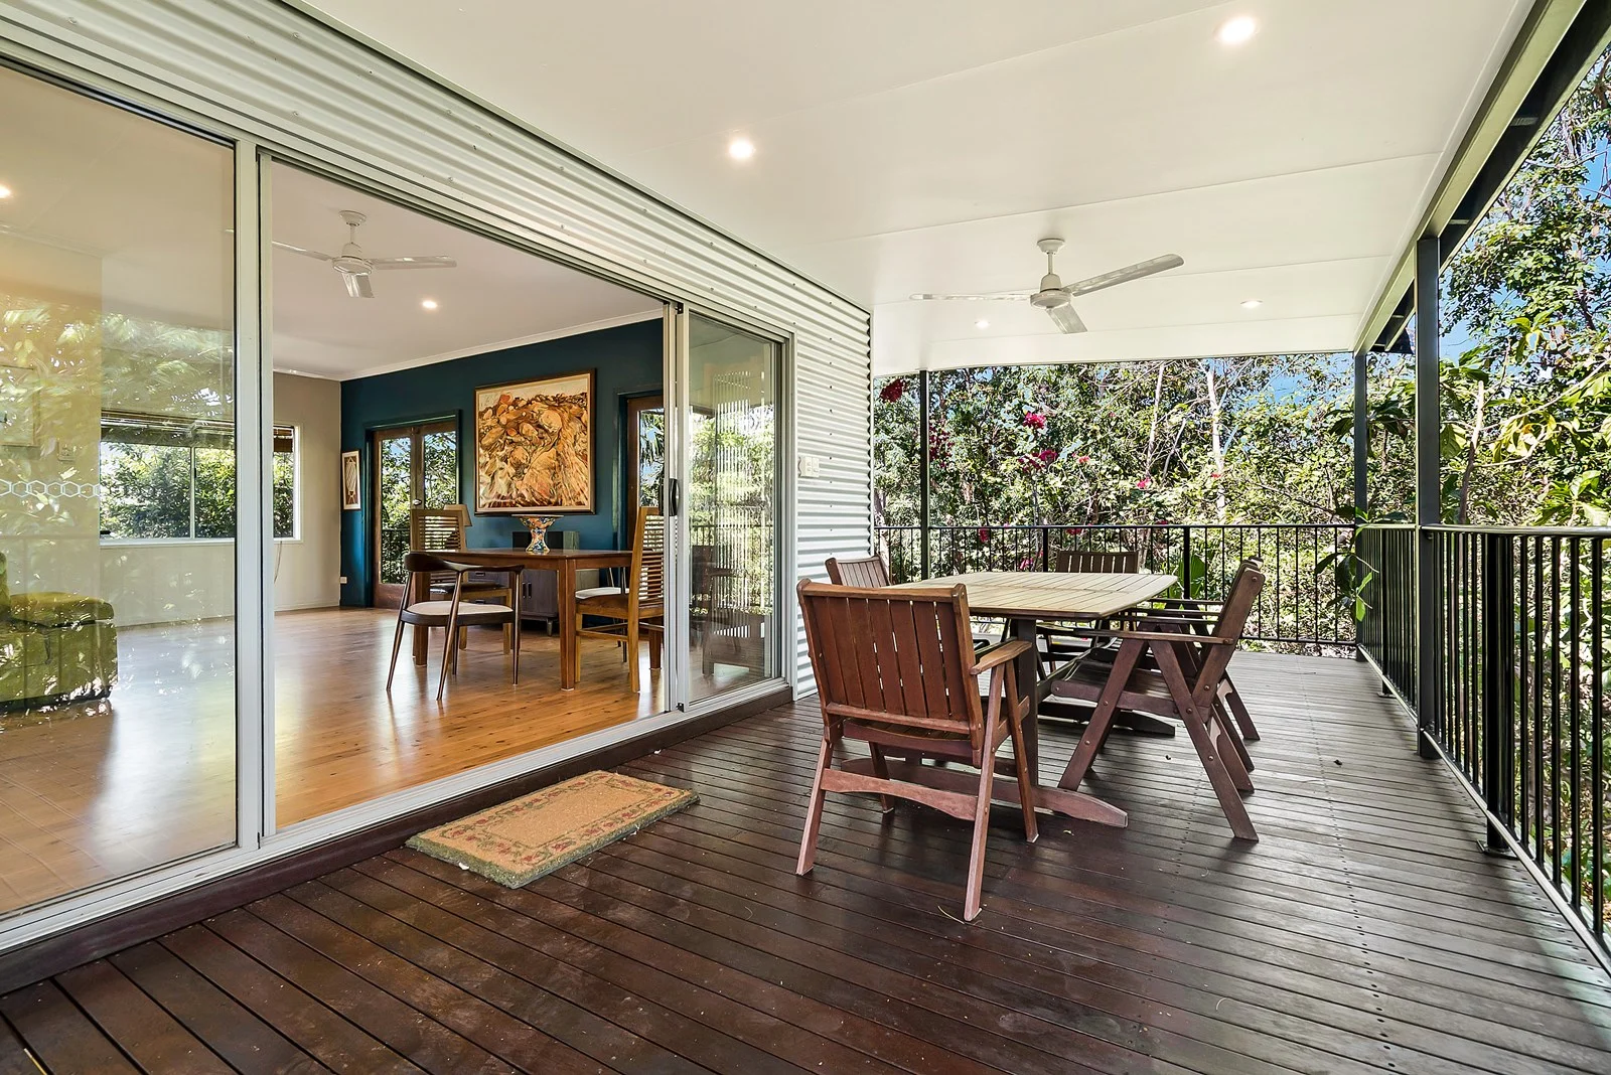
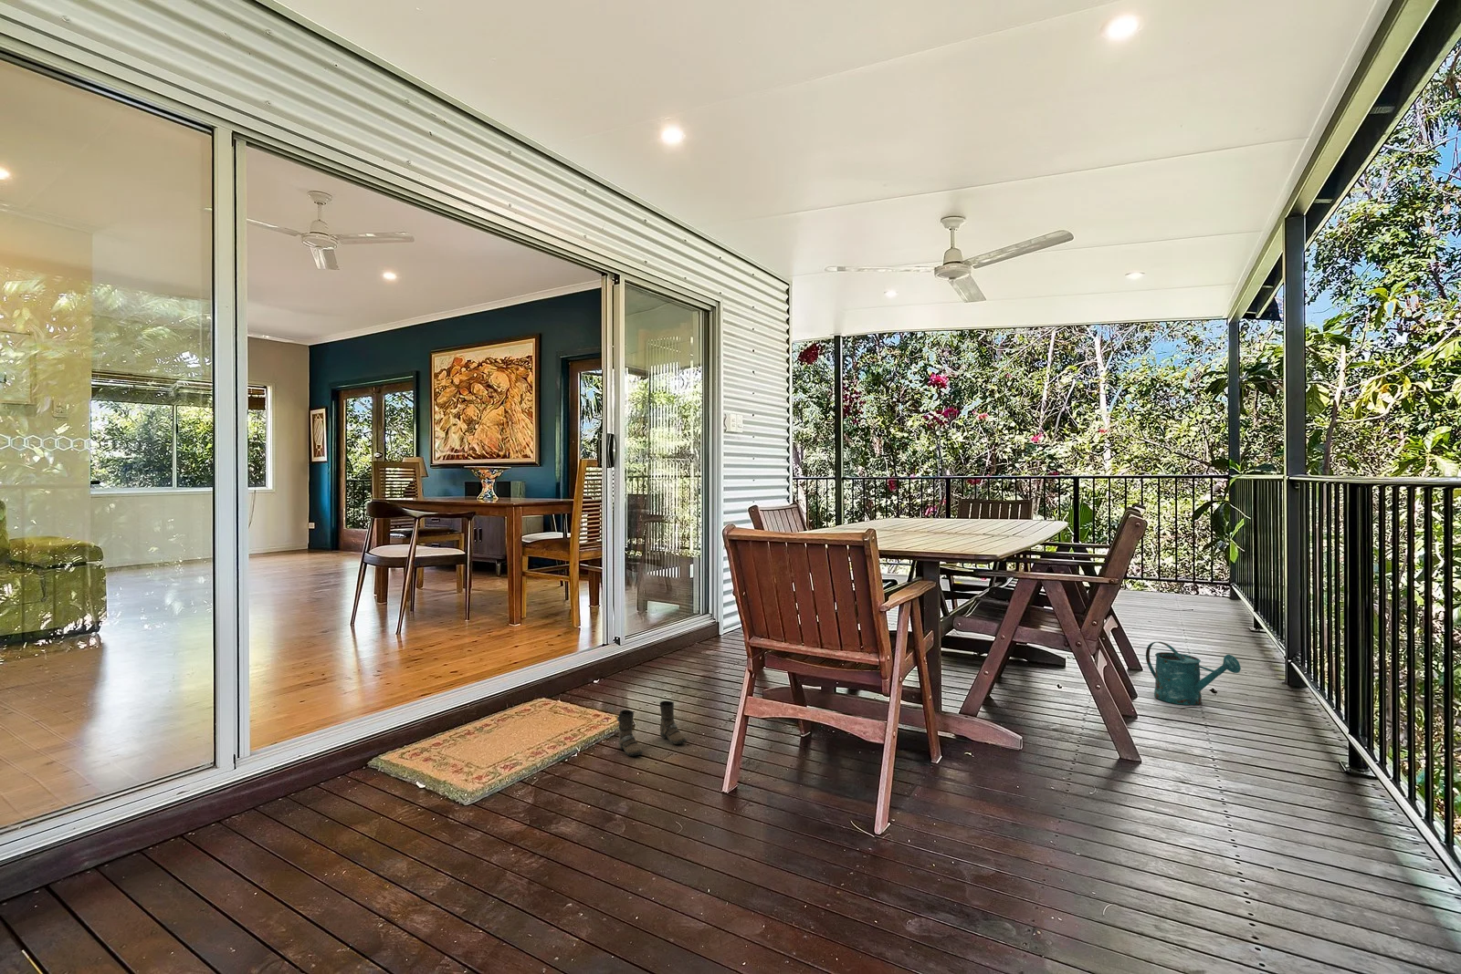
+ watering can (1191, 674)
+ boots (660, 727)
